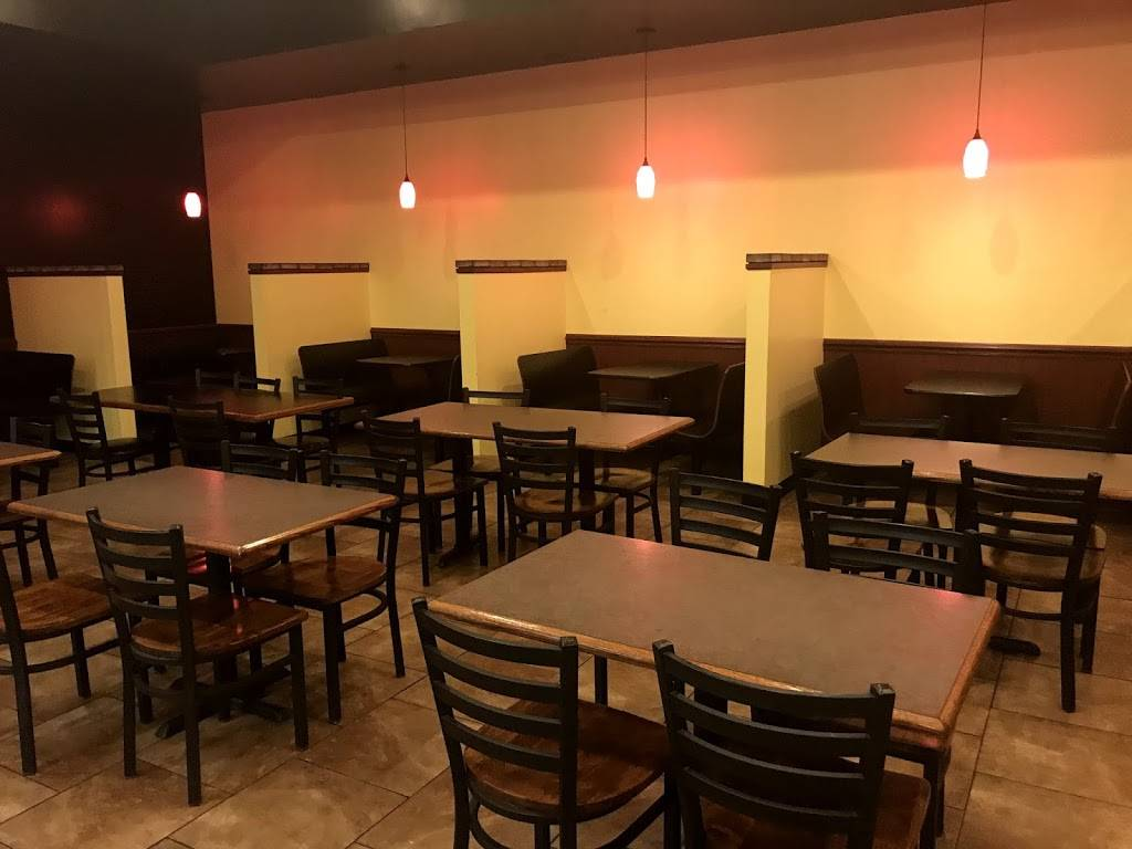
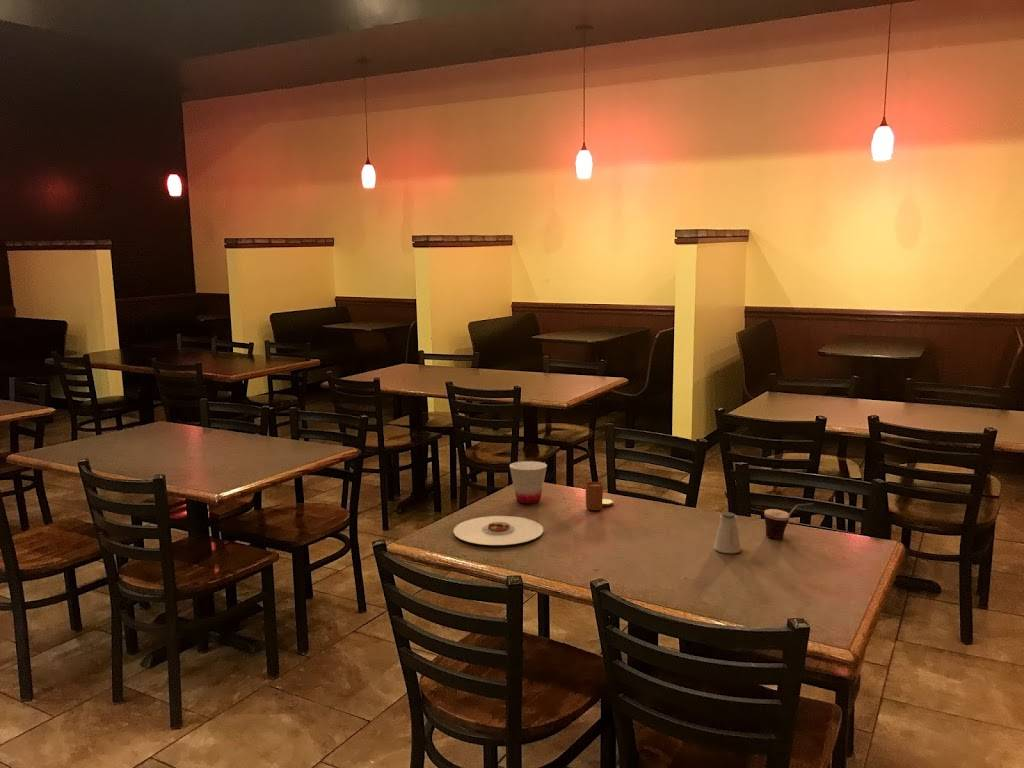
+ candle (599, 494)
+ saltshaker (728, 531)
+ cup (528, 482)
+ plate (498, 525)
+ cup (788, 519)
